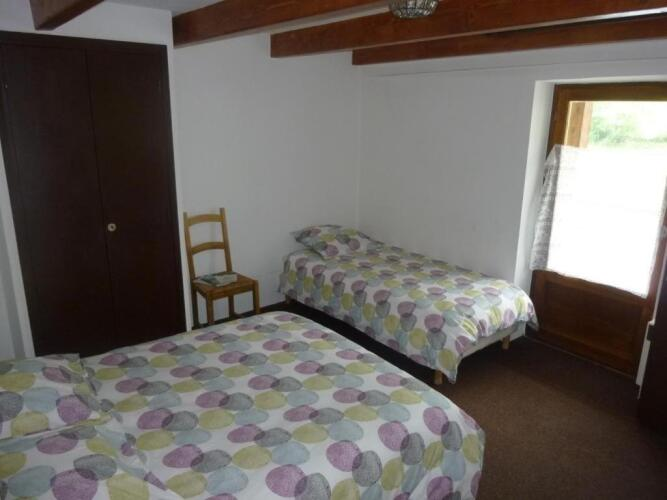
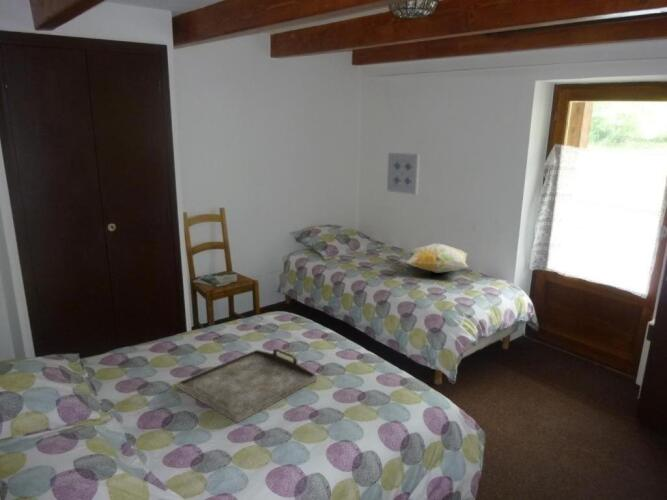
+ wall art (402, 173)
+ decorative pillow (438, 258)
+ serving tray (248, 376)
